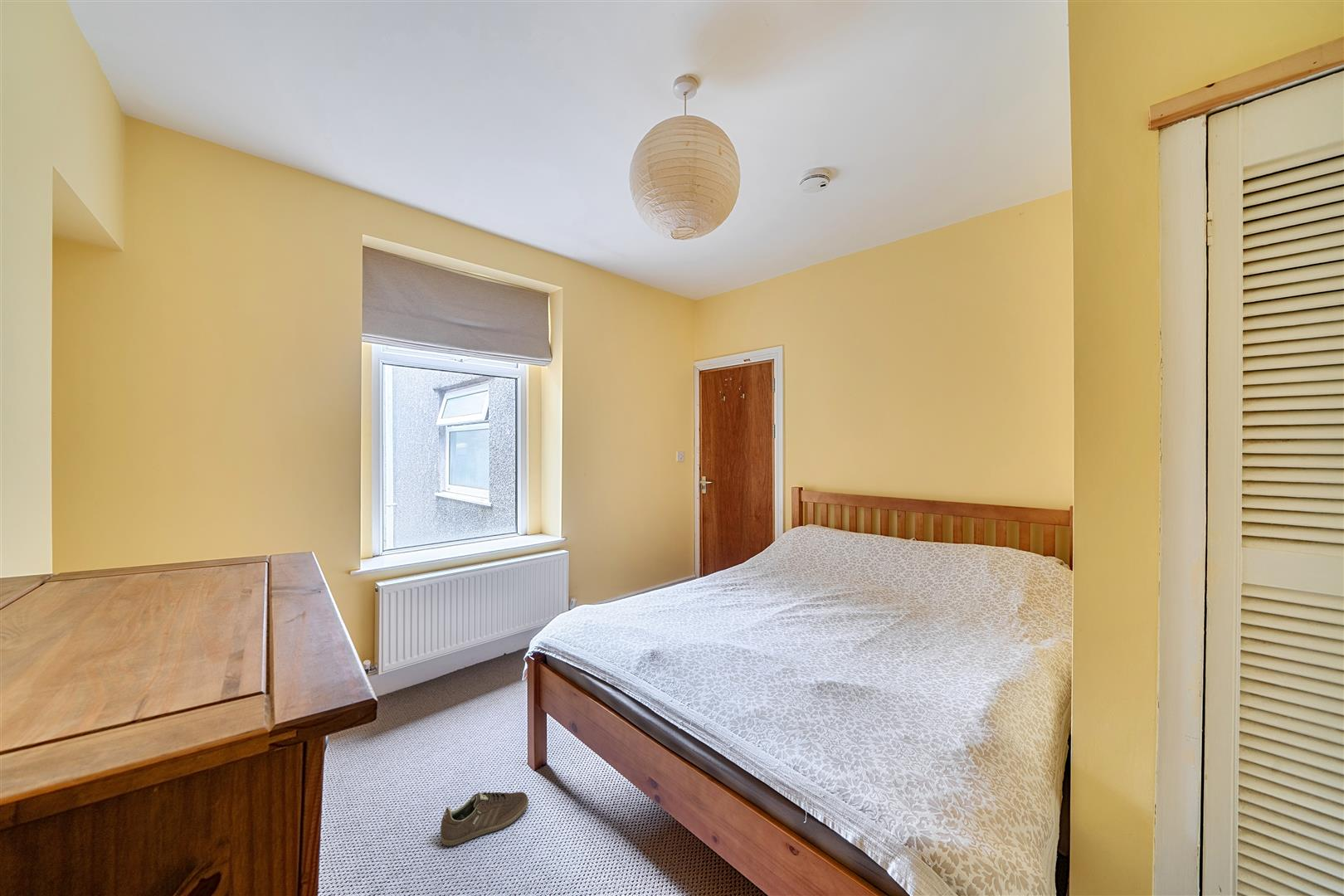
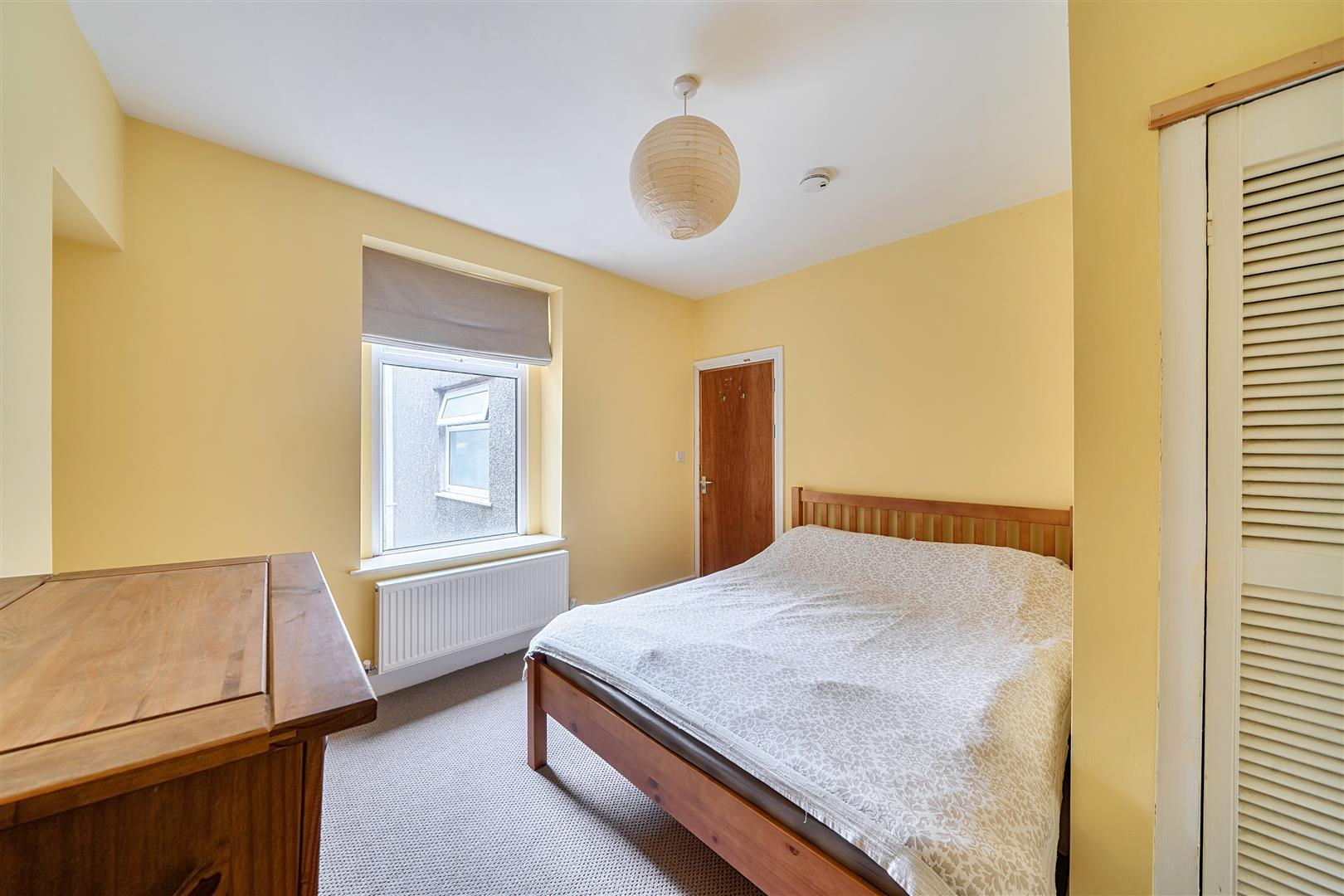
- sneaker (487, 809)
